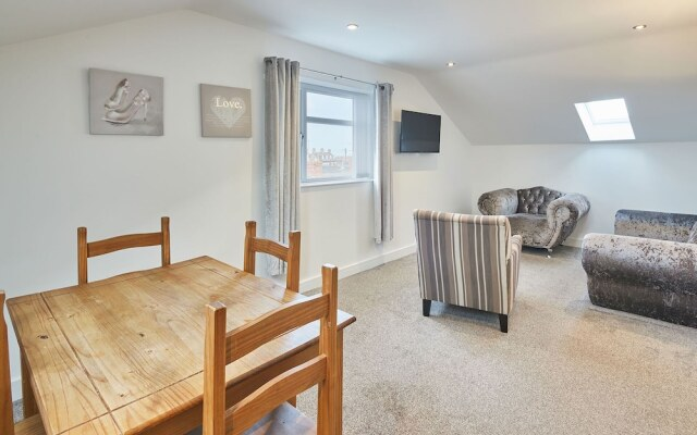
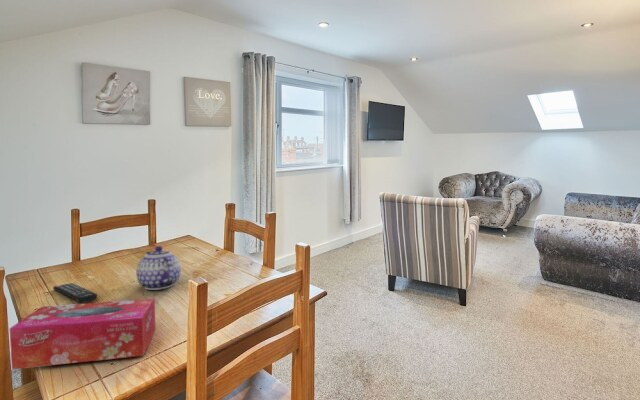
+ teapot (158, 266)
+ tissue box (90, 330)
+ remote control (74, 292)
